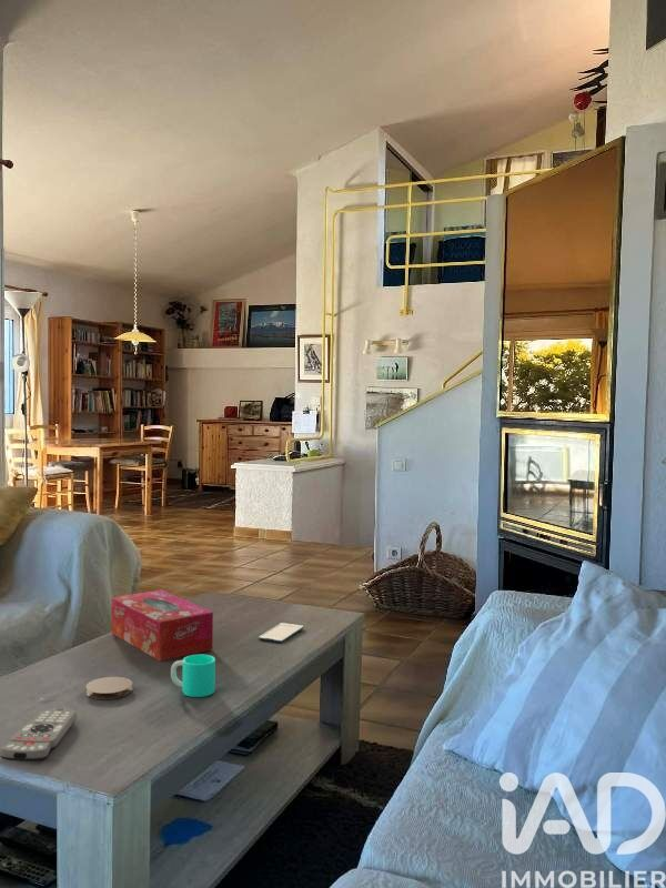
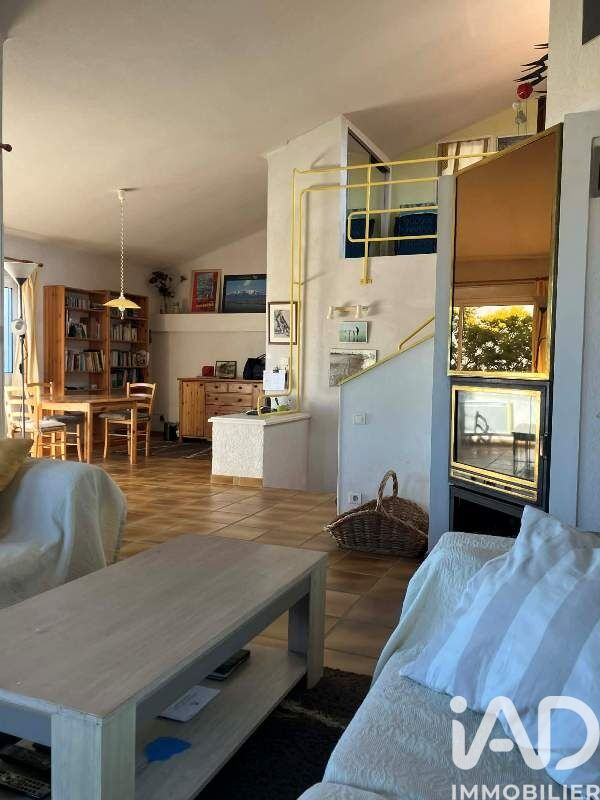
- tissue box (160, 623)
- remote control (42, 733)
- cup (192, 675)
- smartphone (281, 632)
- coaster (109, 687)
